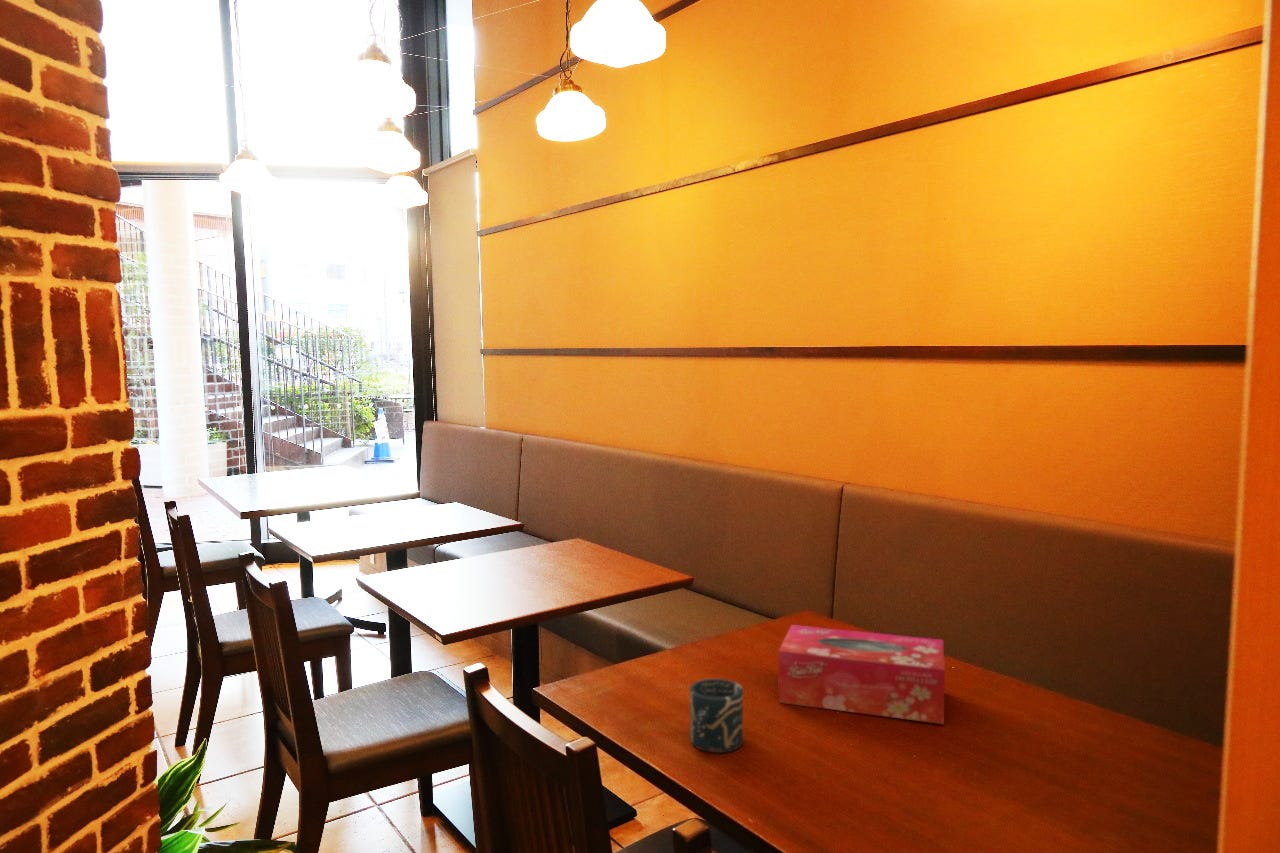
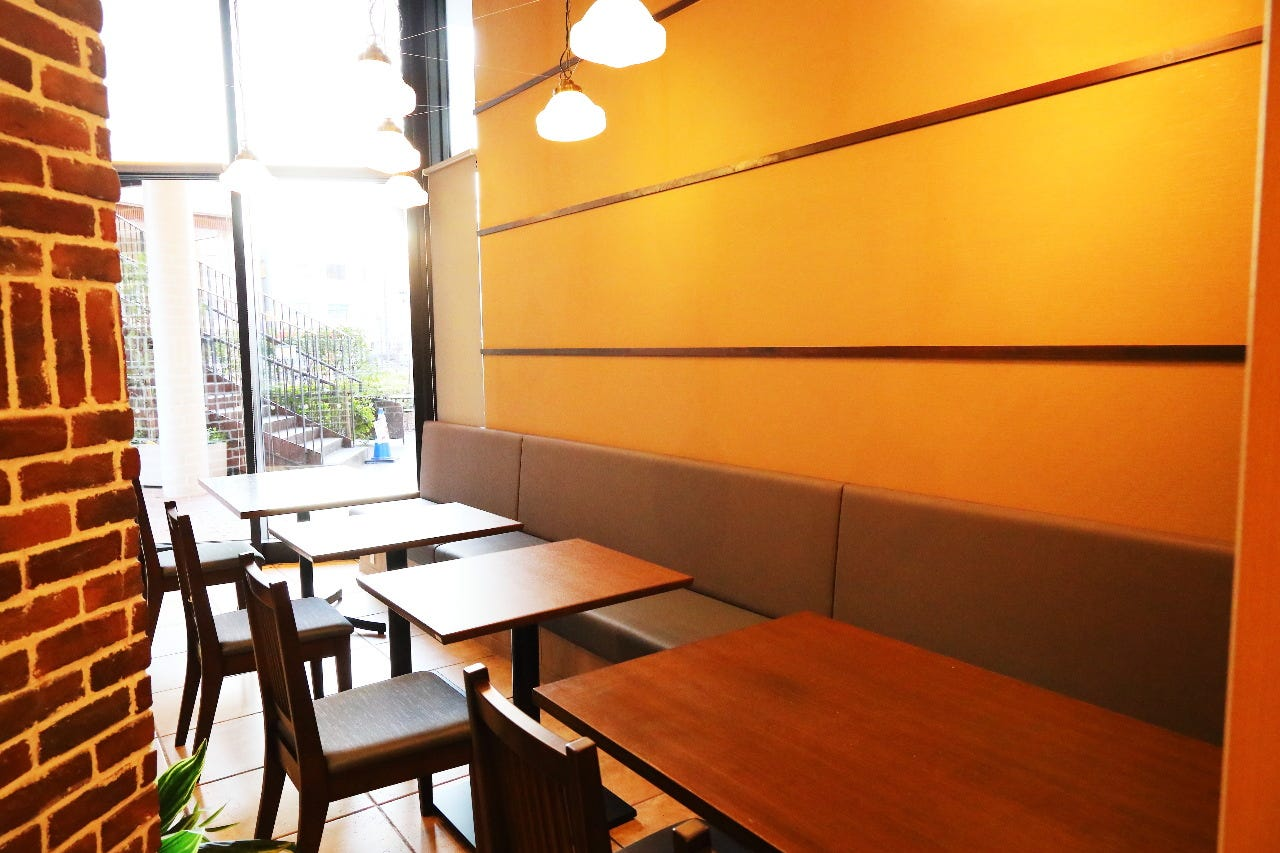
- cup (713, 718)
- tissue box (861, 670)
